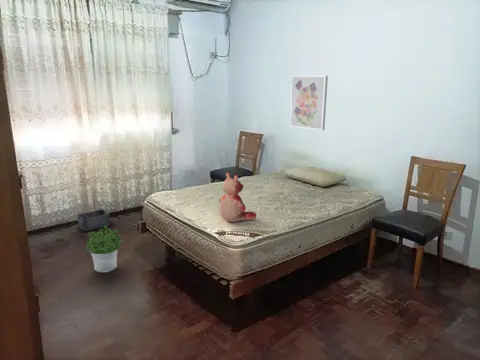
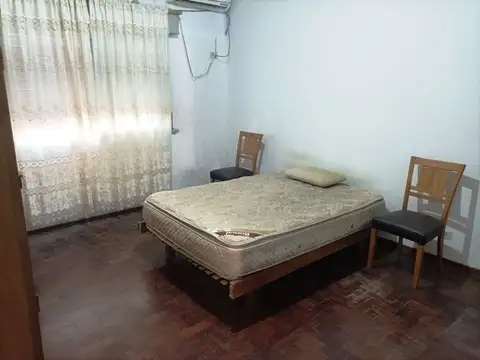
- potted plant (105, 248)
- teddy bear (237, 196)
- storage bin (93, 219)
- wall art (307, 102)
